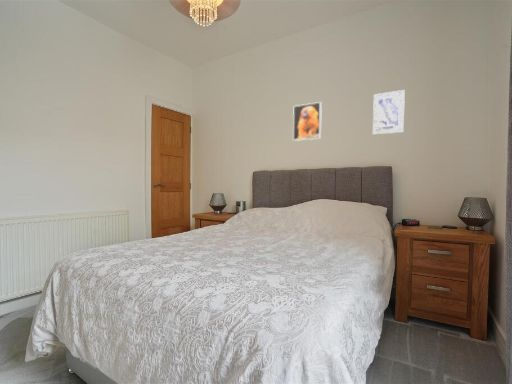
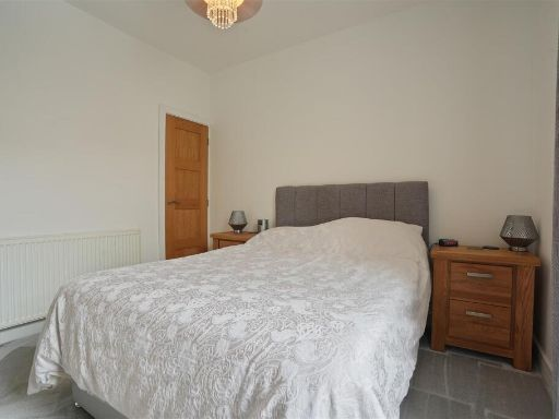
- wall art (388, 113)
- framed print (306, 122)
